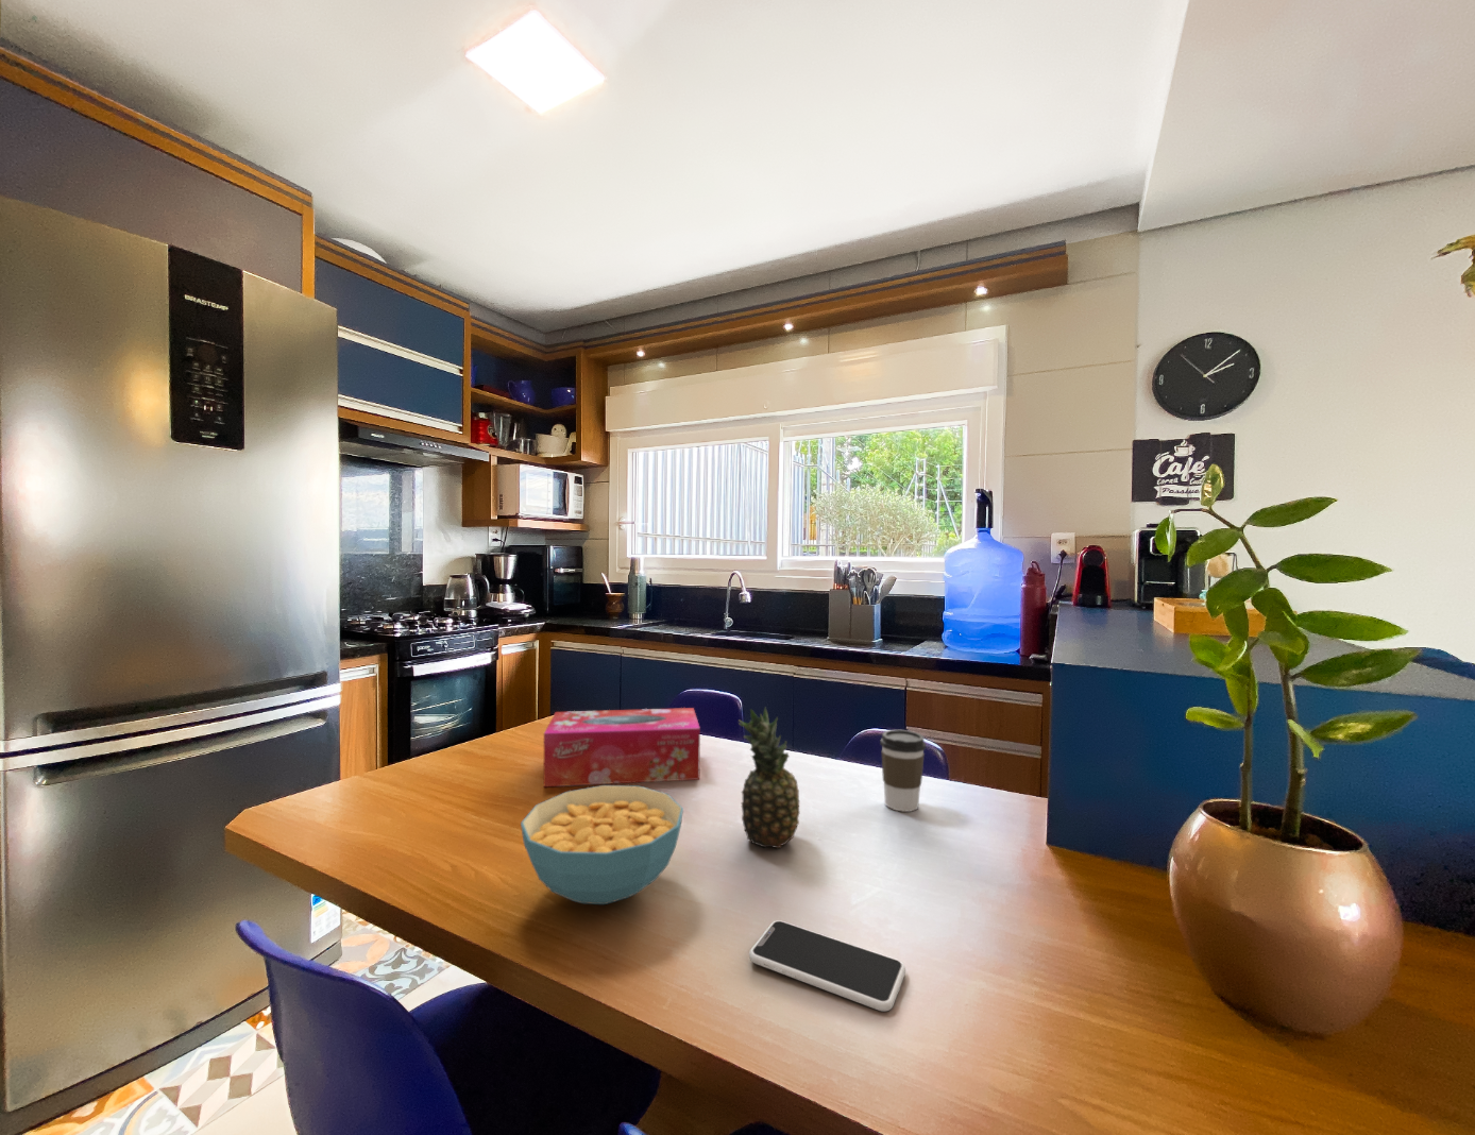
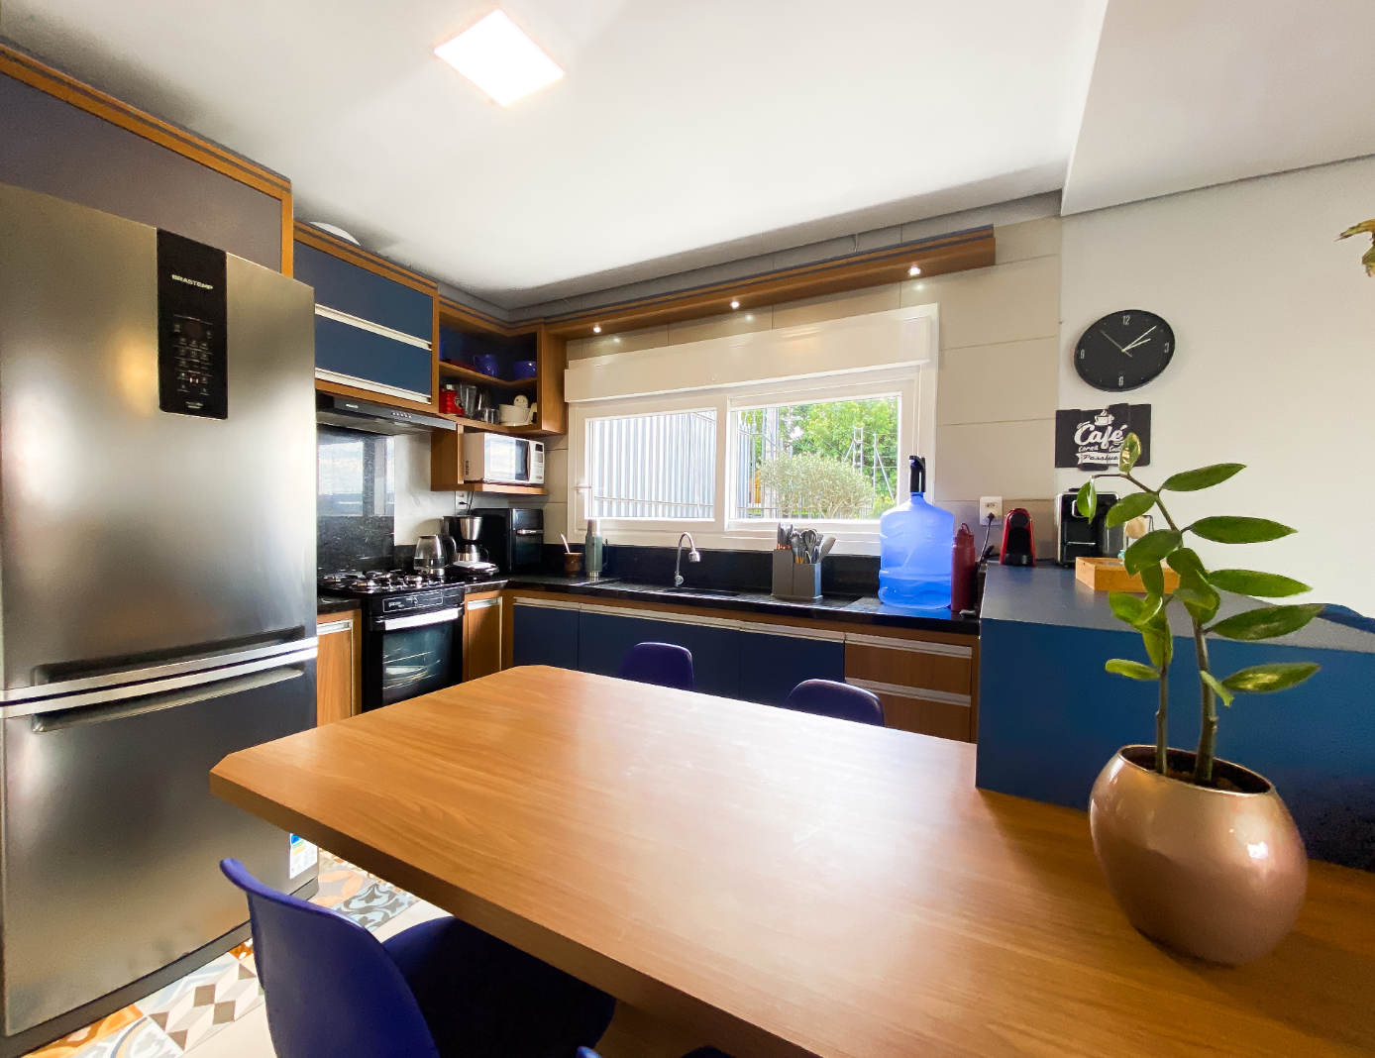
- fruit (769, 774)
- tissue box (624, 744)
- coffee cup (903, 769)
- cereal bowl (603, 852)
- smartphone (825, 961)
